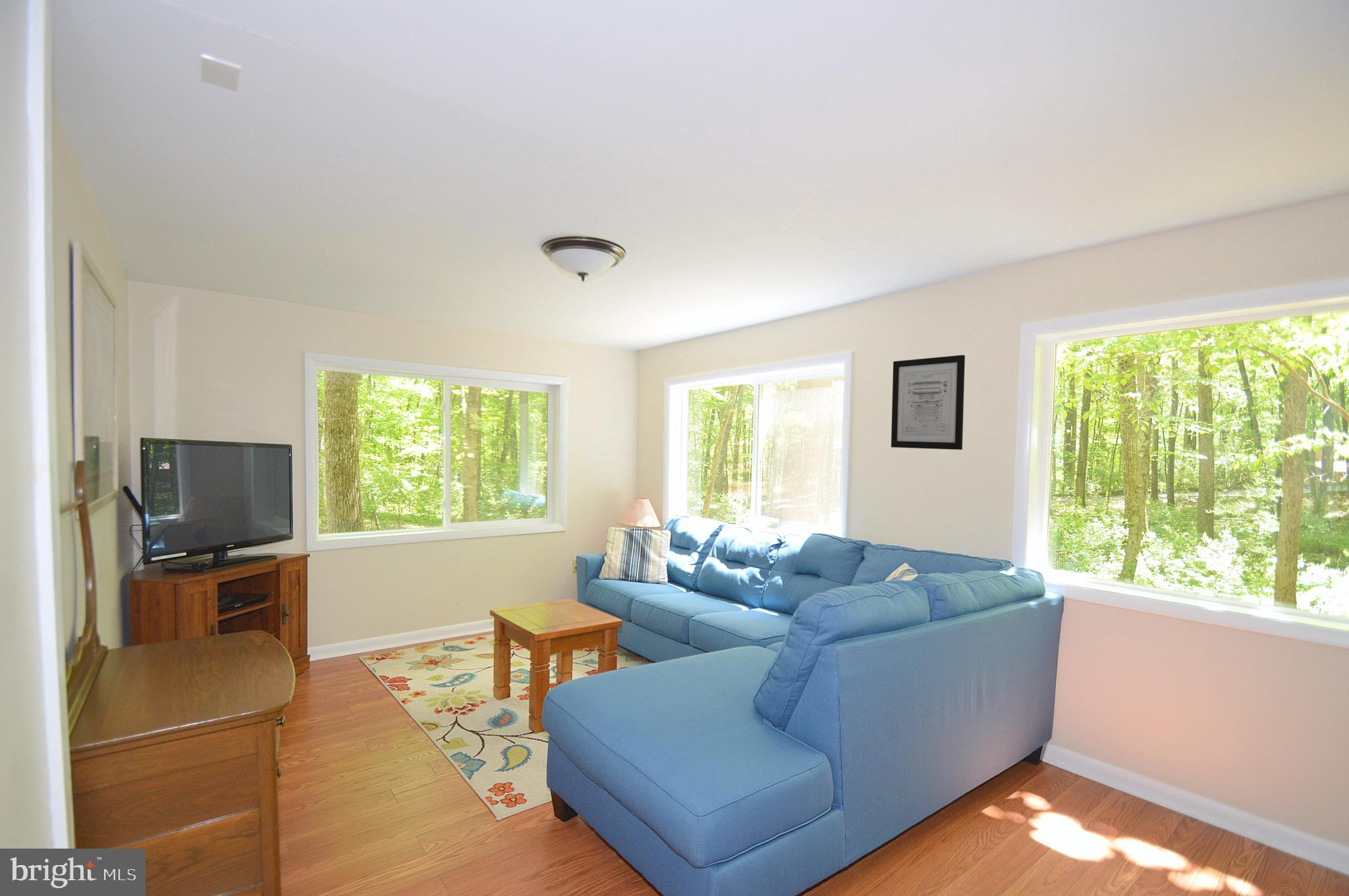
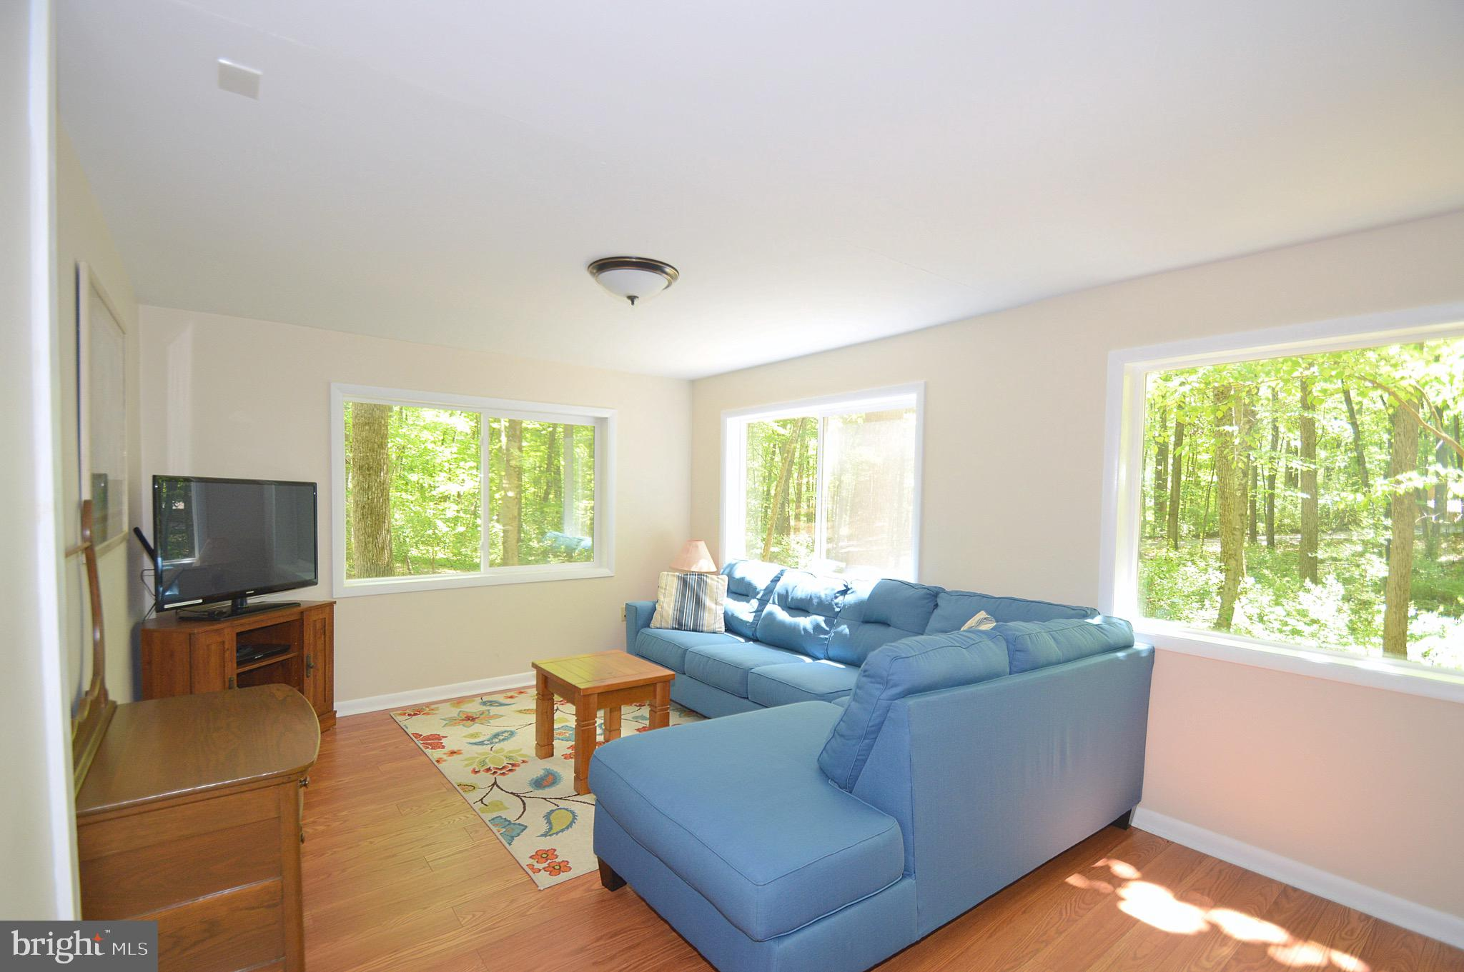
- wall art (926, 403)
